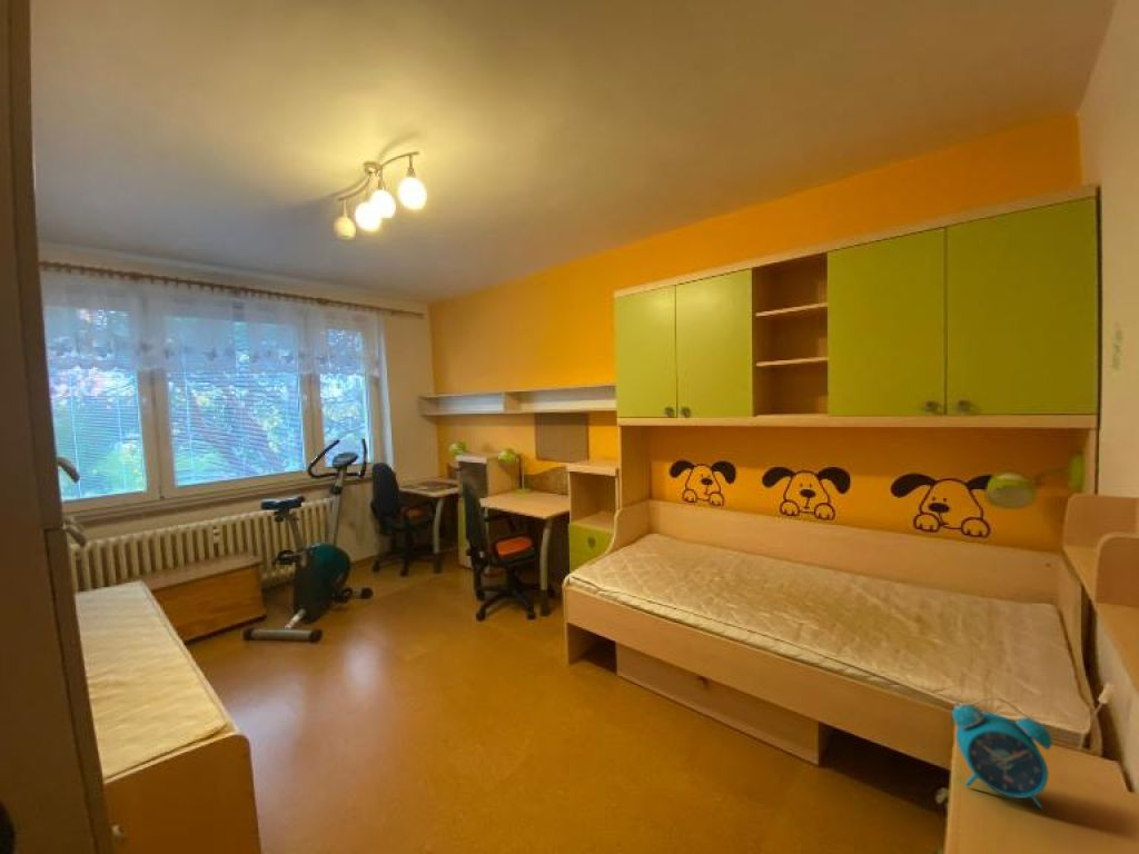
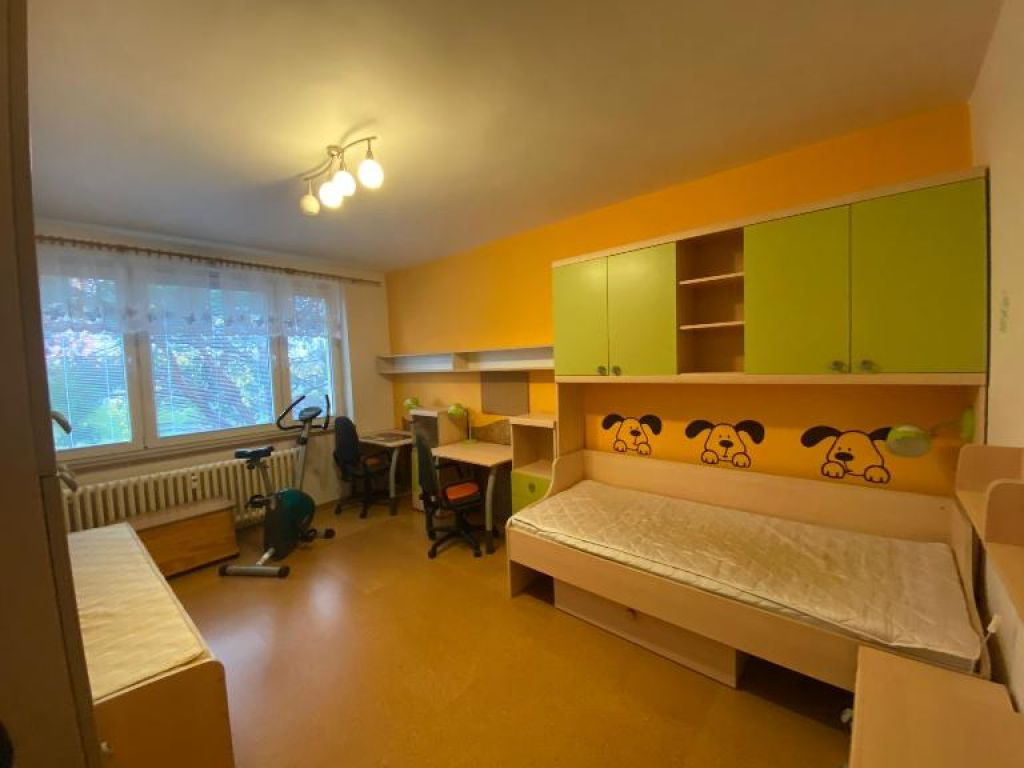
- alarm clock (1001, 747)
